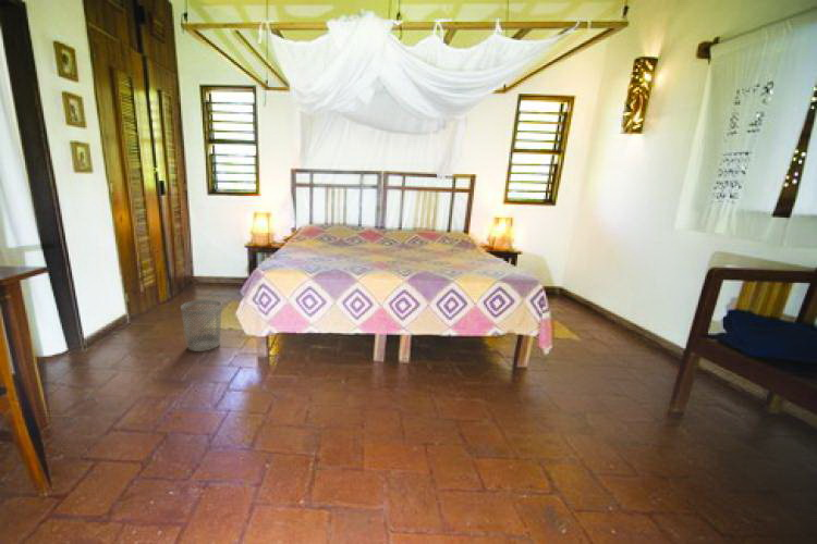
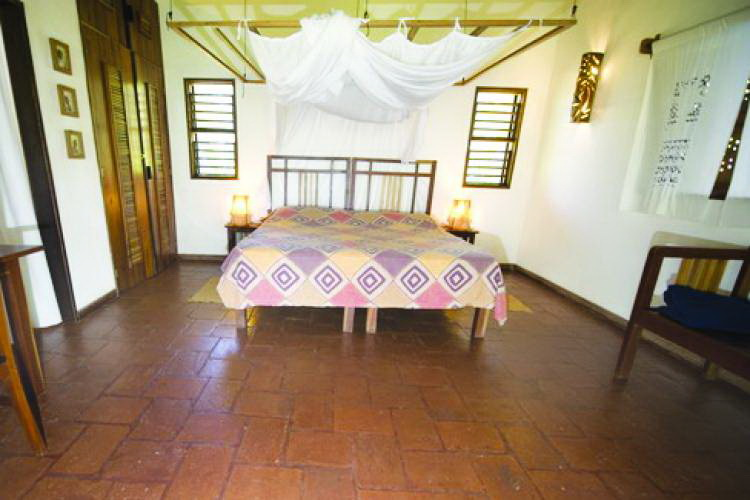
- wastebasket (203, 325)
